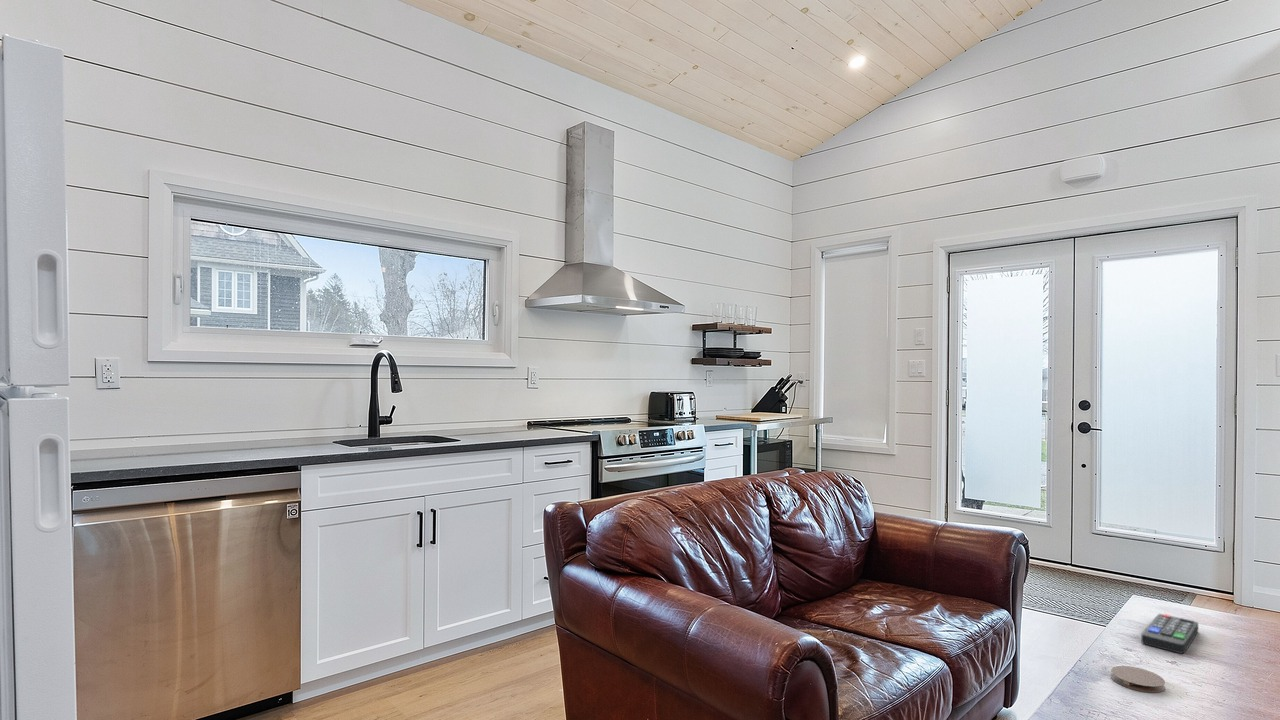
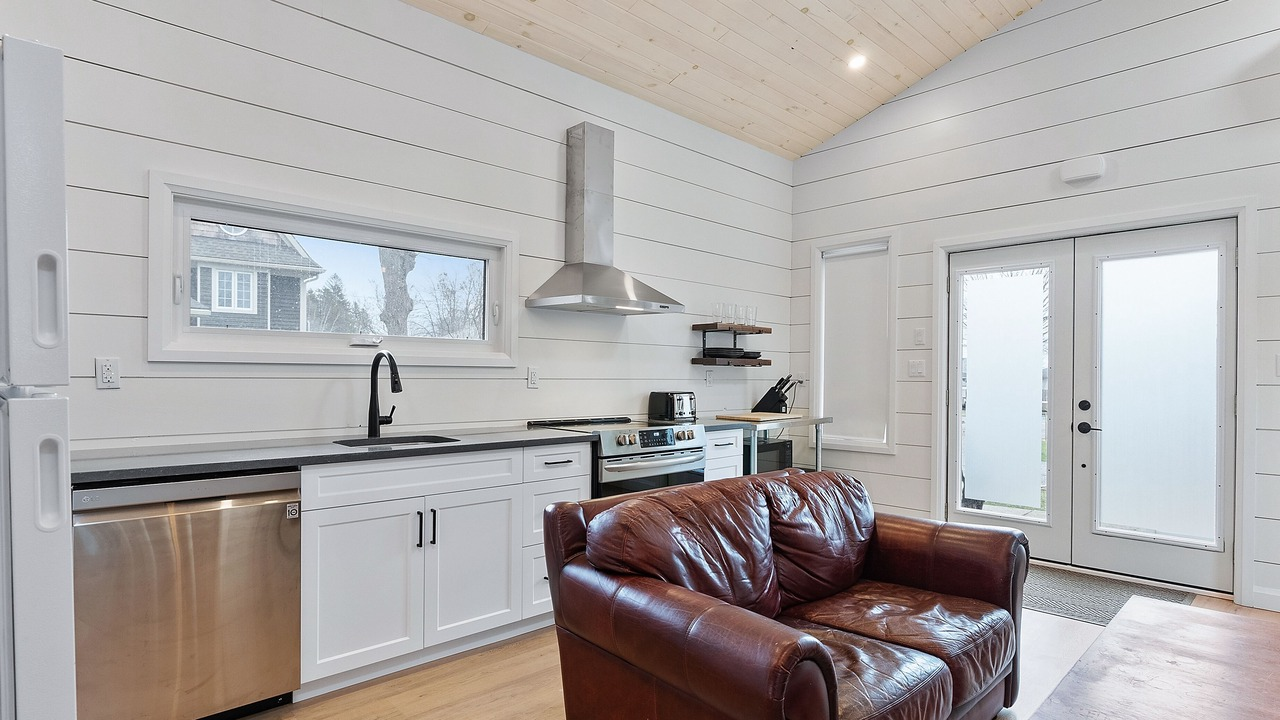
- remote control (1170, 631)
- coaster (1137, 678)
